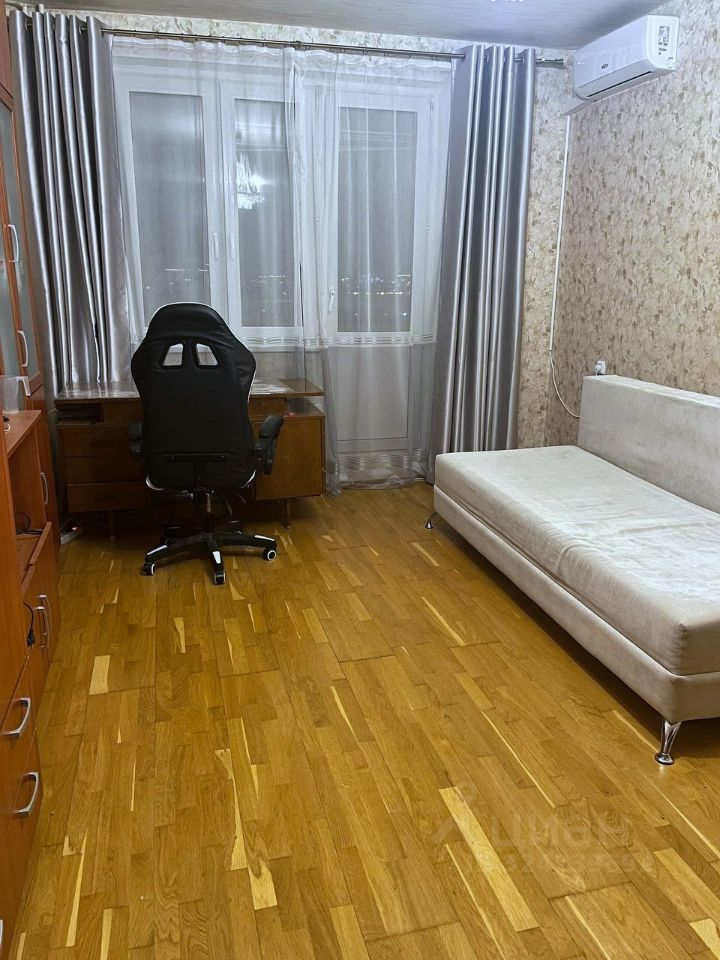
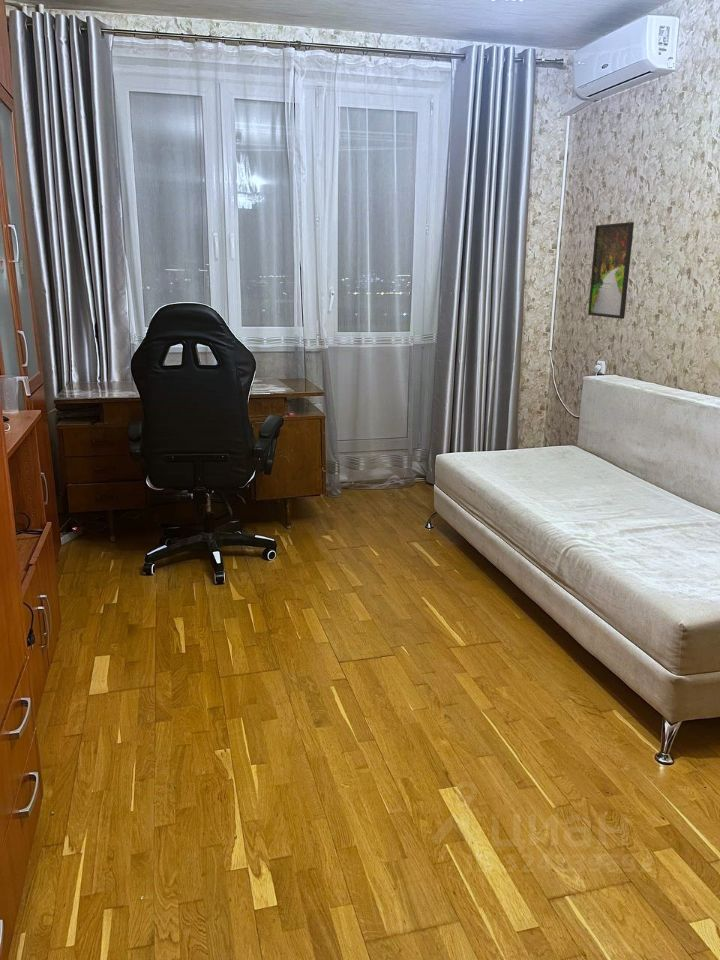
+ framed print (609, 271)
